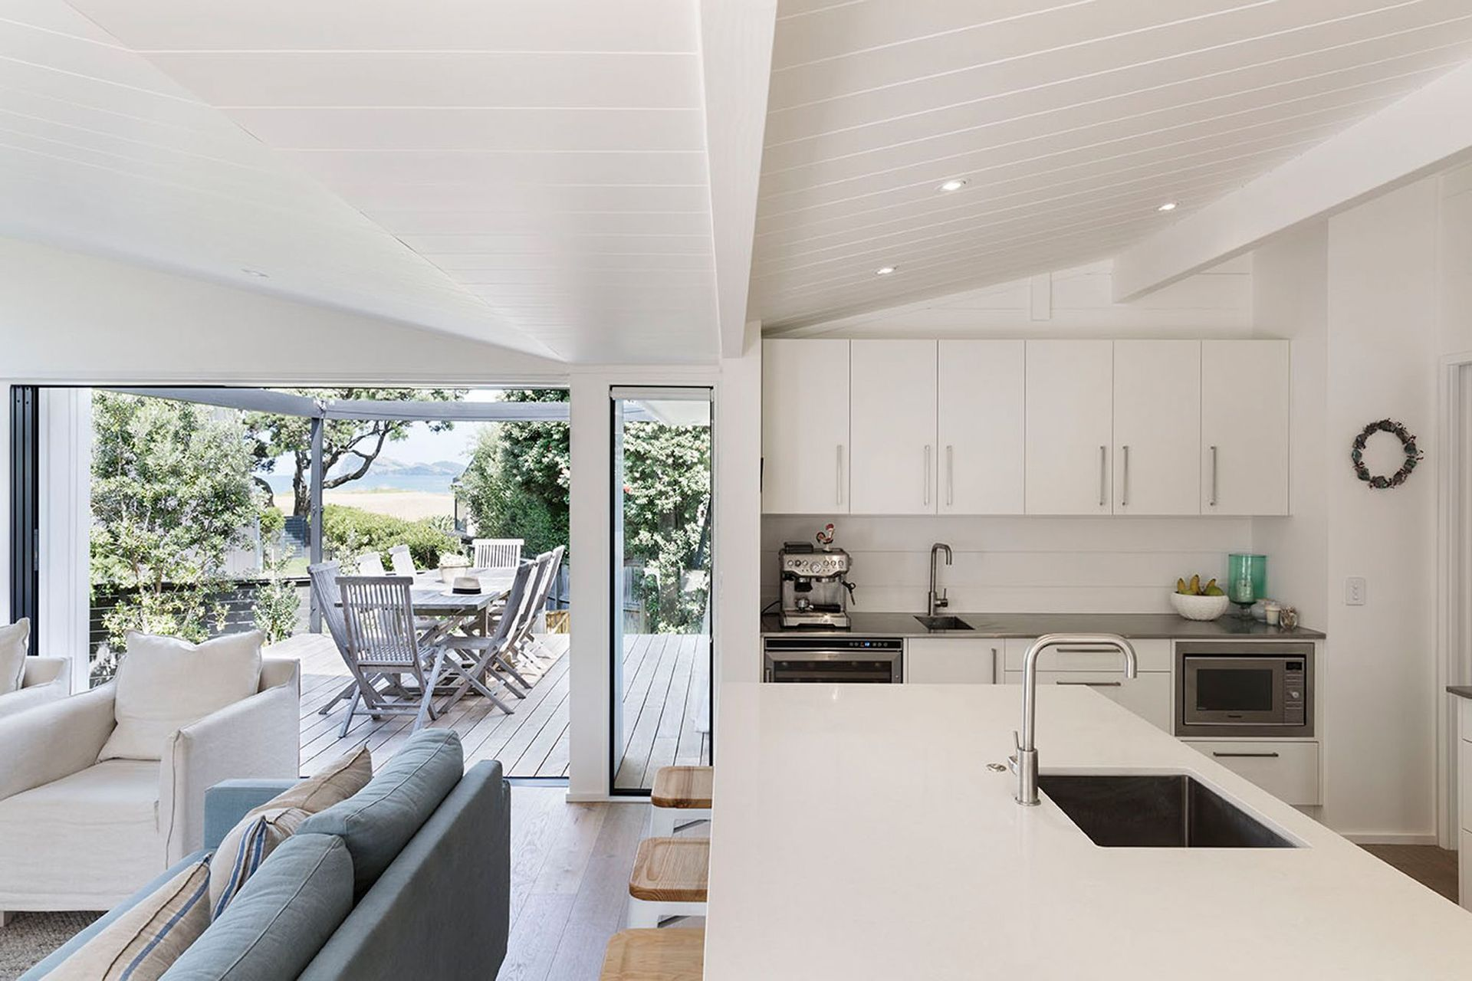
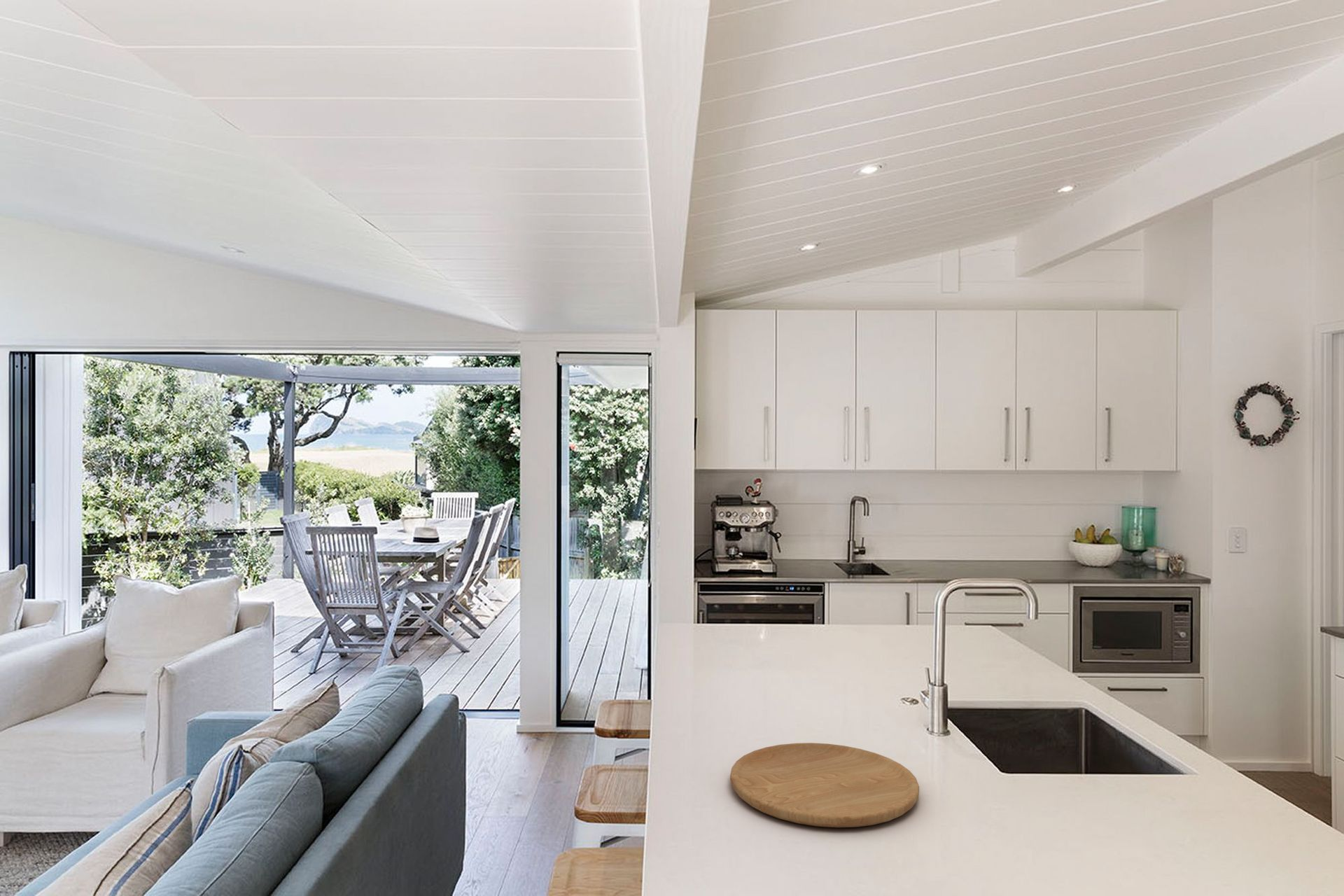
+ cutting board (822, 781)
